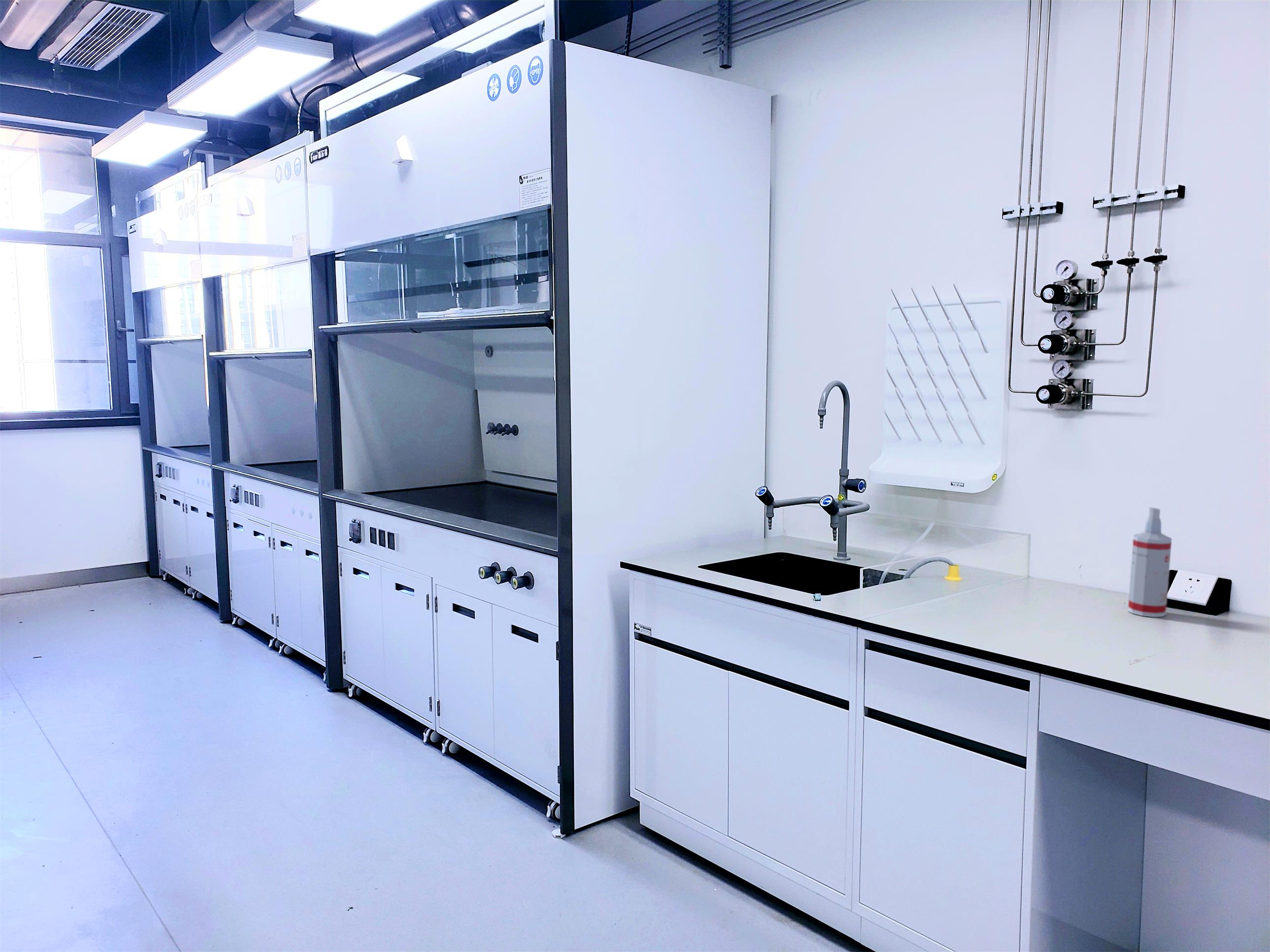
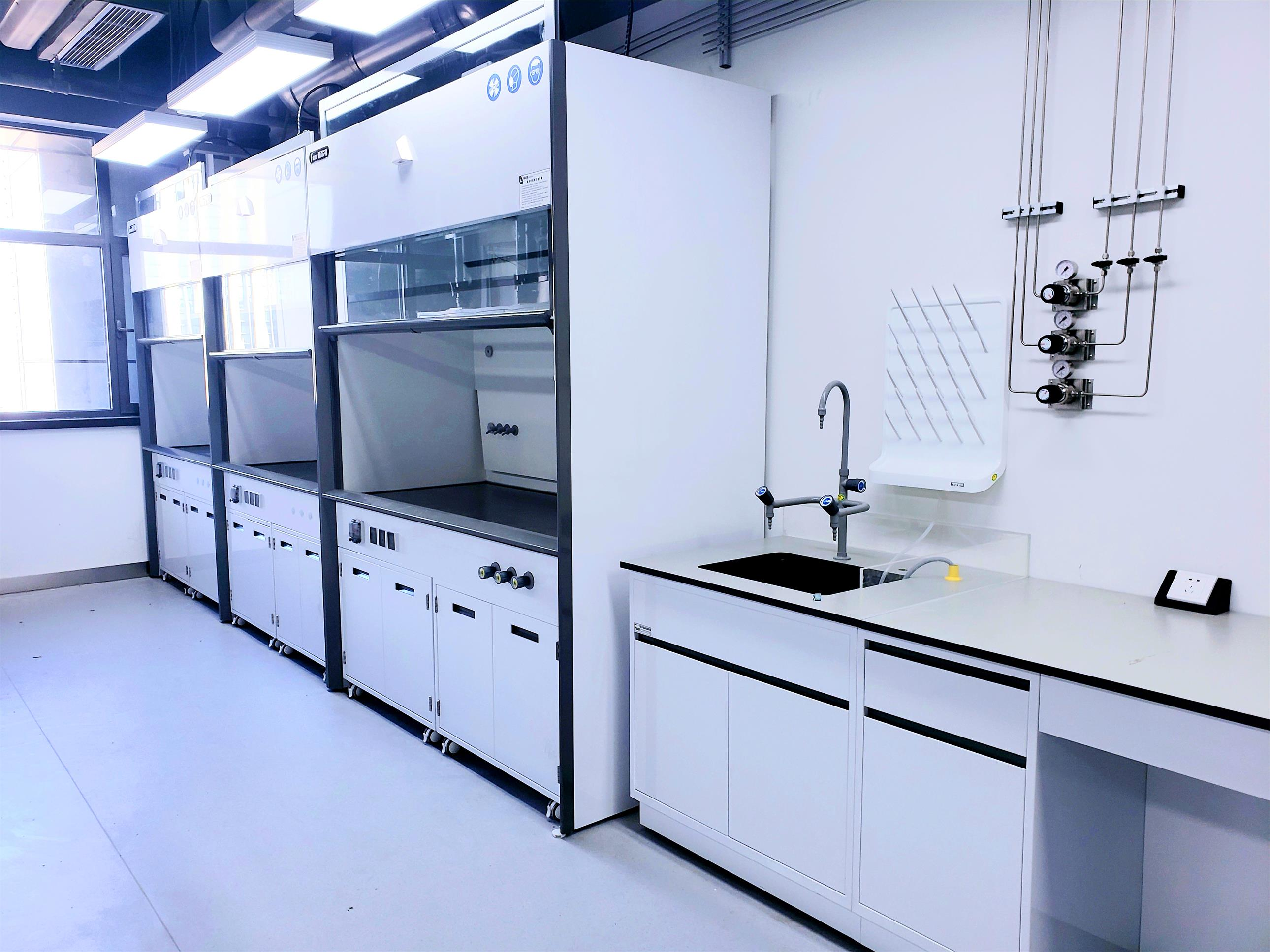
- spray bottle (1150, 560)
